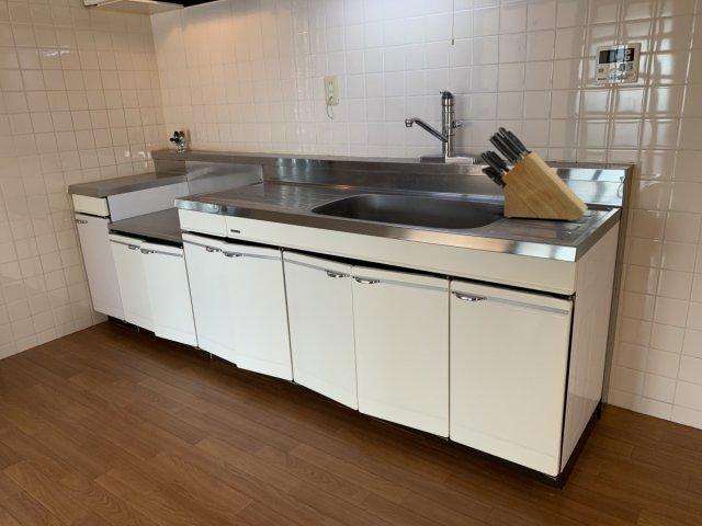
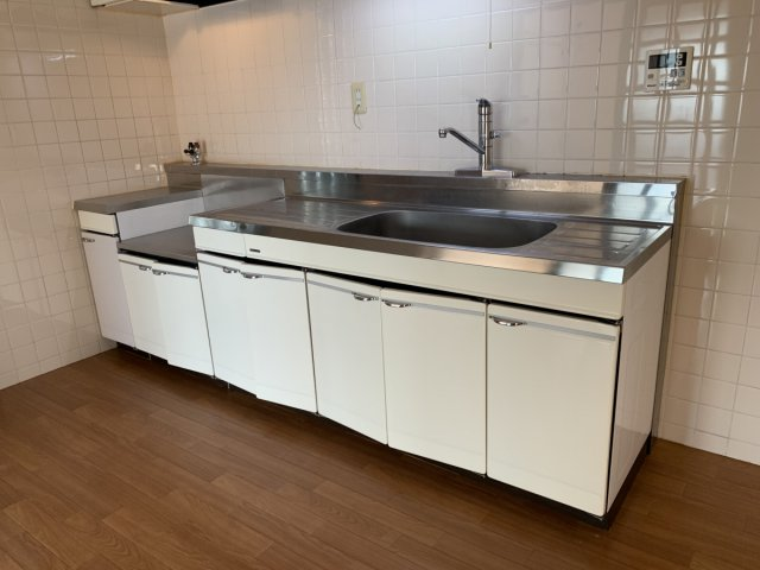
- knife block (533, 171)
